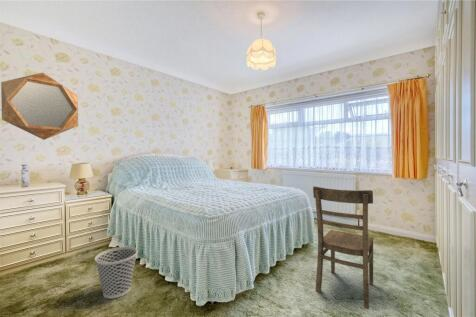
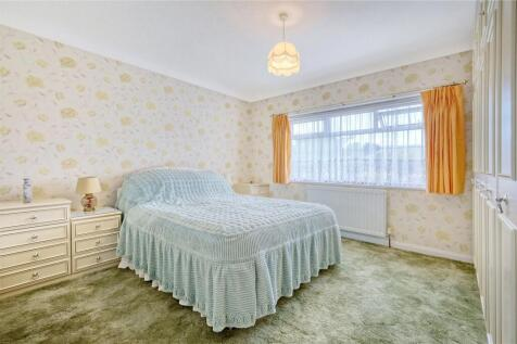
- chair (346, 236)
- home mirror (44, 105)
- wastebasket (117, 272)
